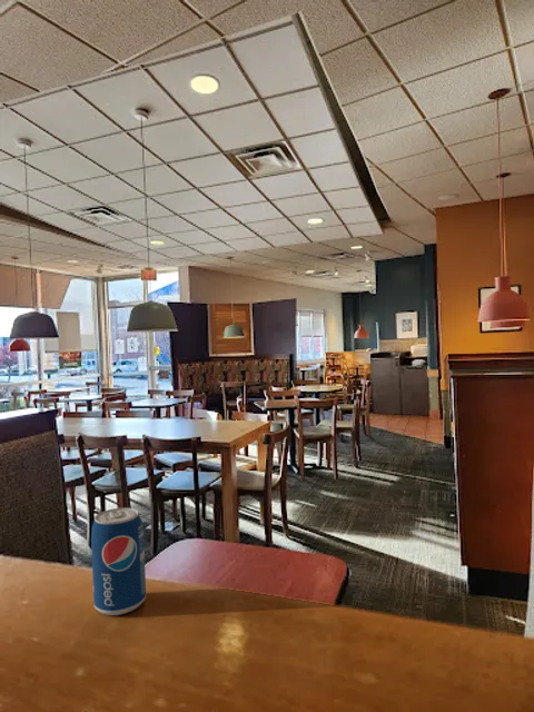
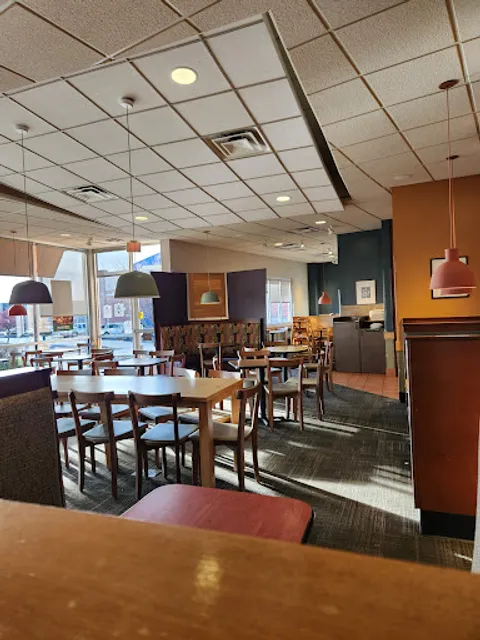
- beverage can (118, 558)
